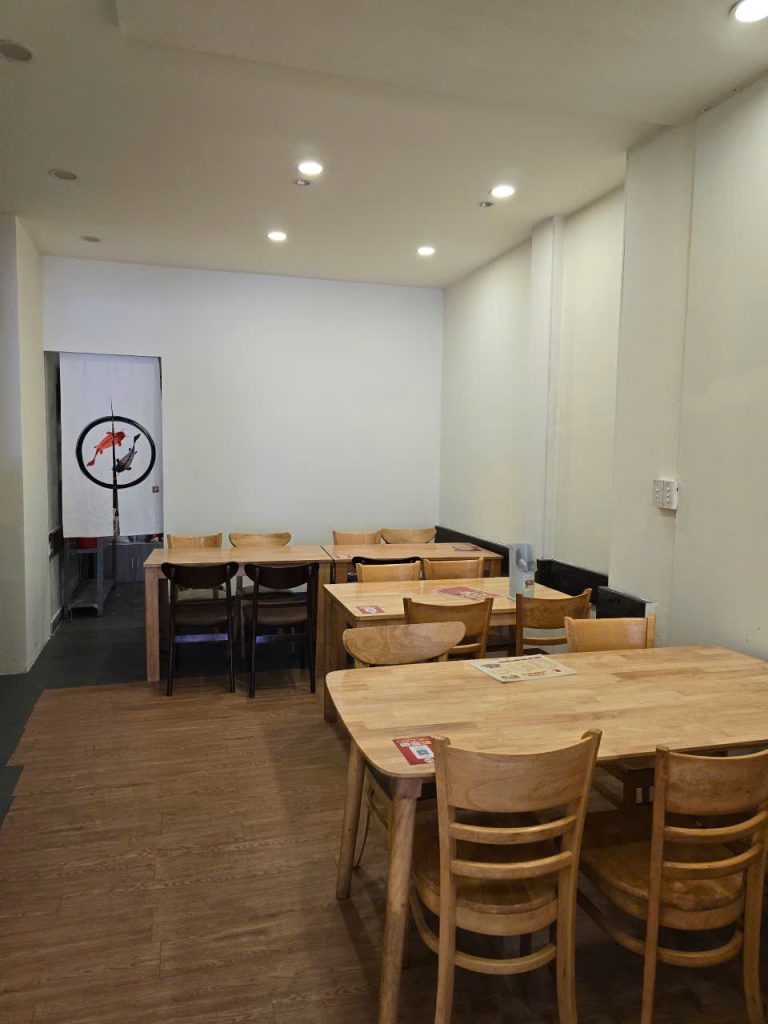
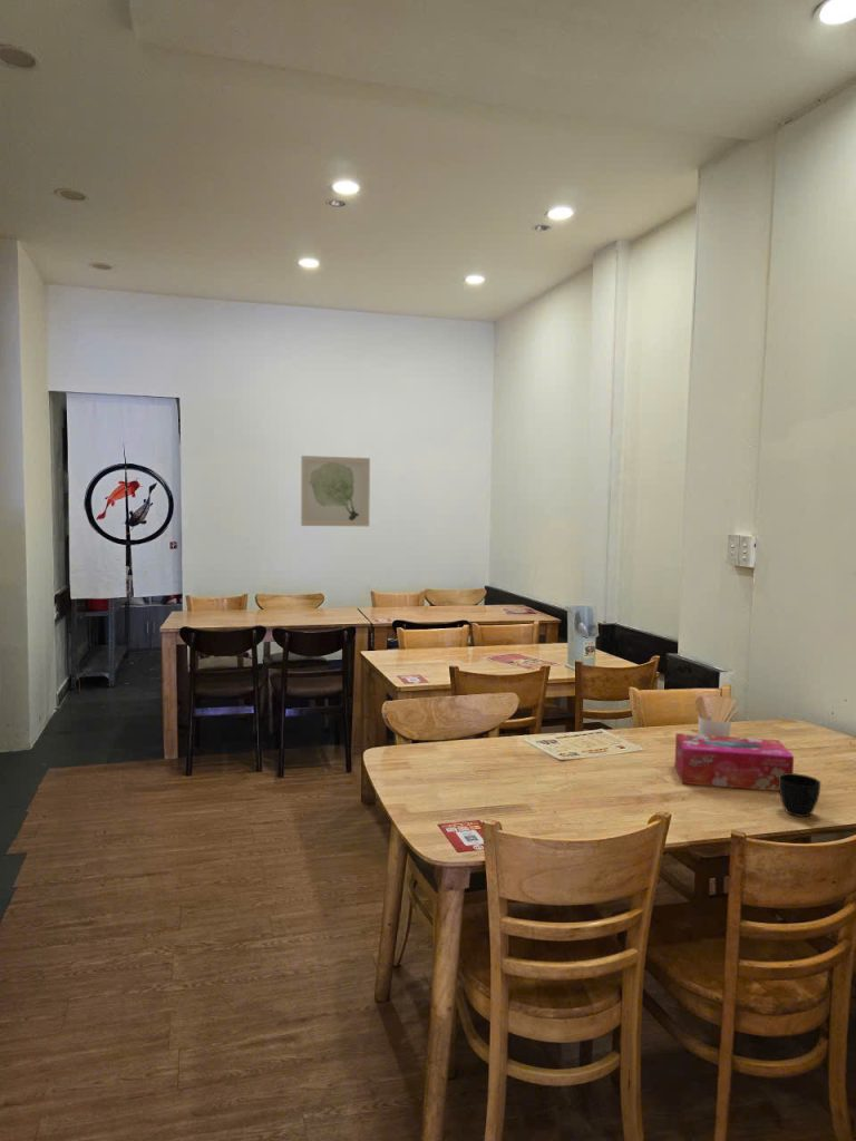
+ utensil holder (717, 725)
+ wall art (335, 491)
+ cup (798, 797)
+ tissue box (731, 761)
